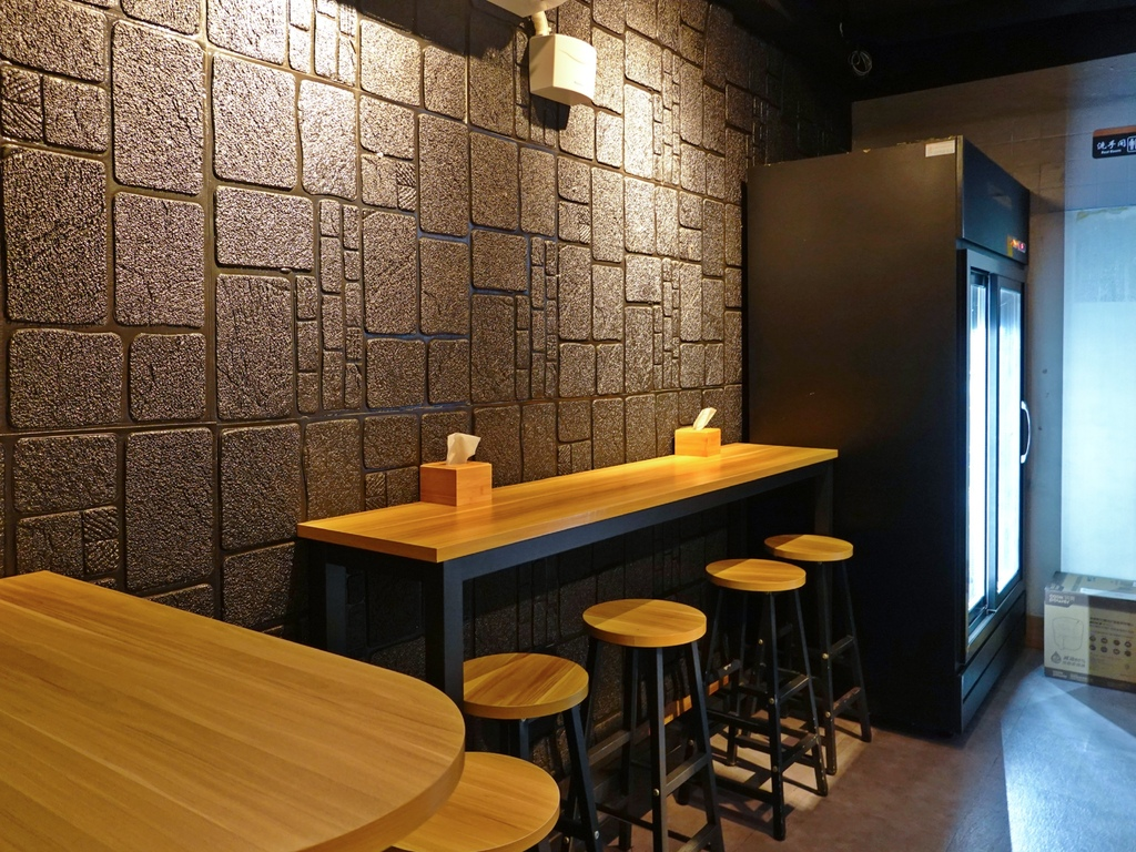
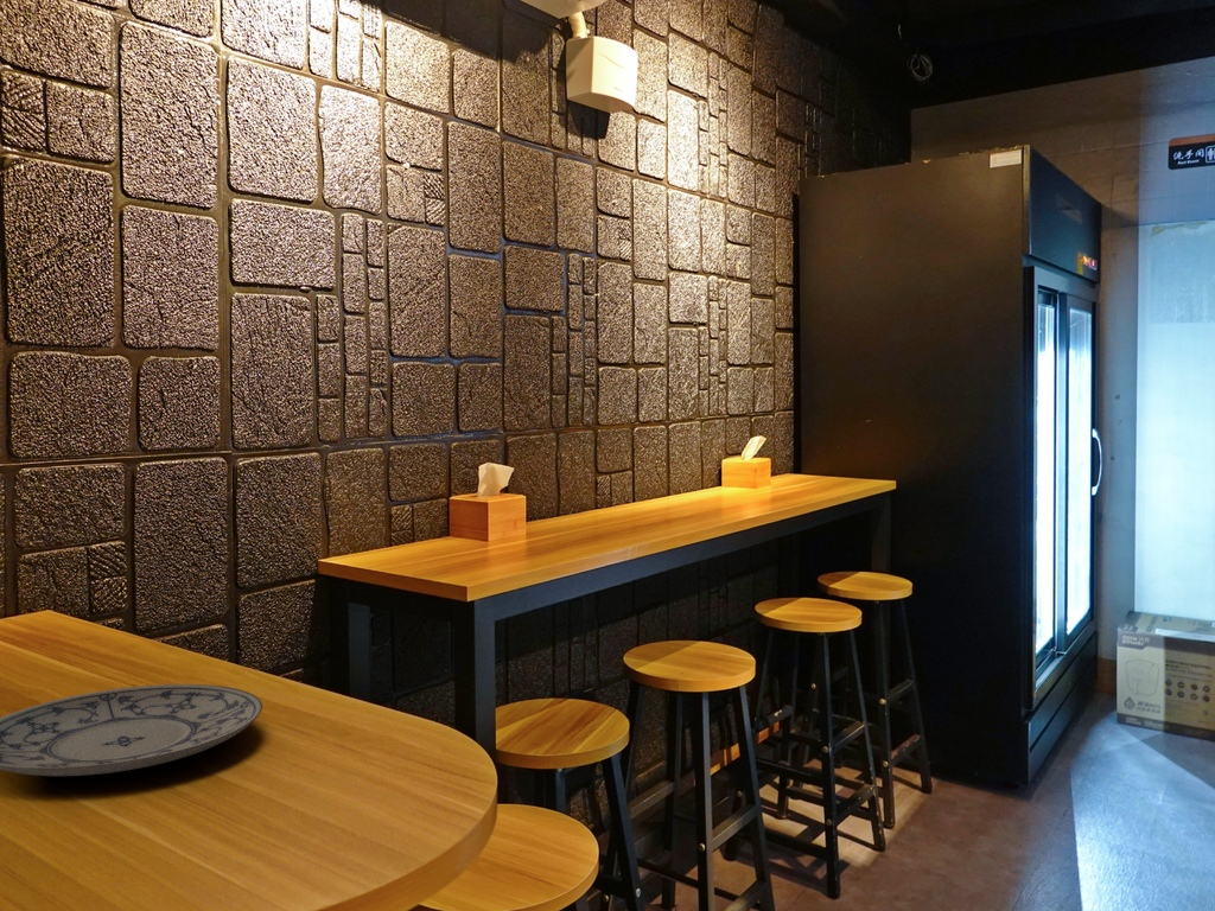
+ plate (123, 733)
